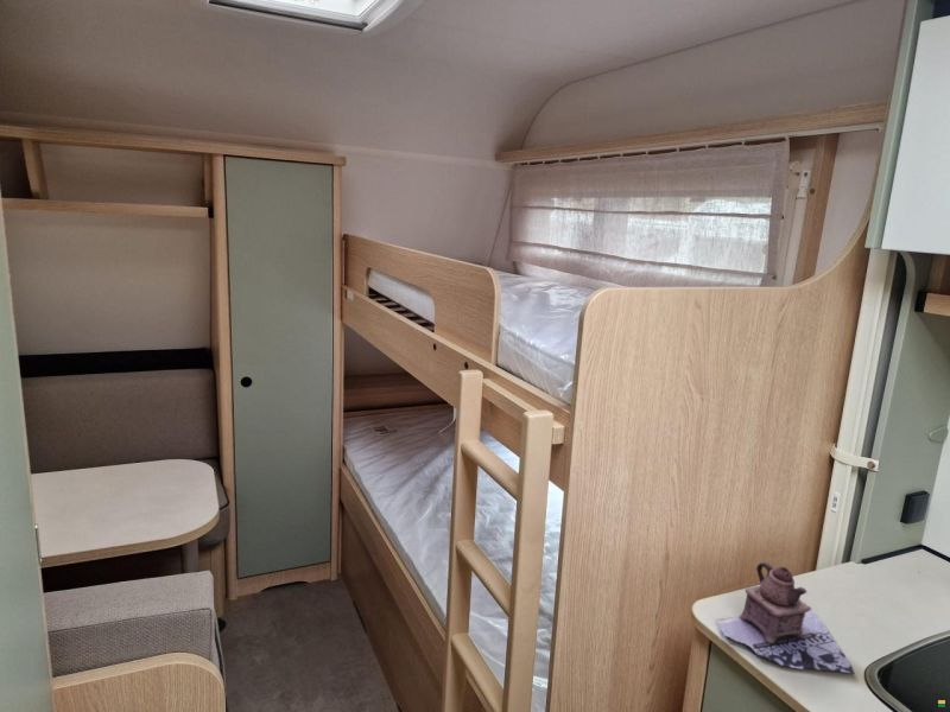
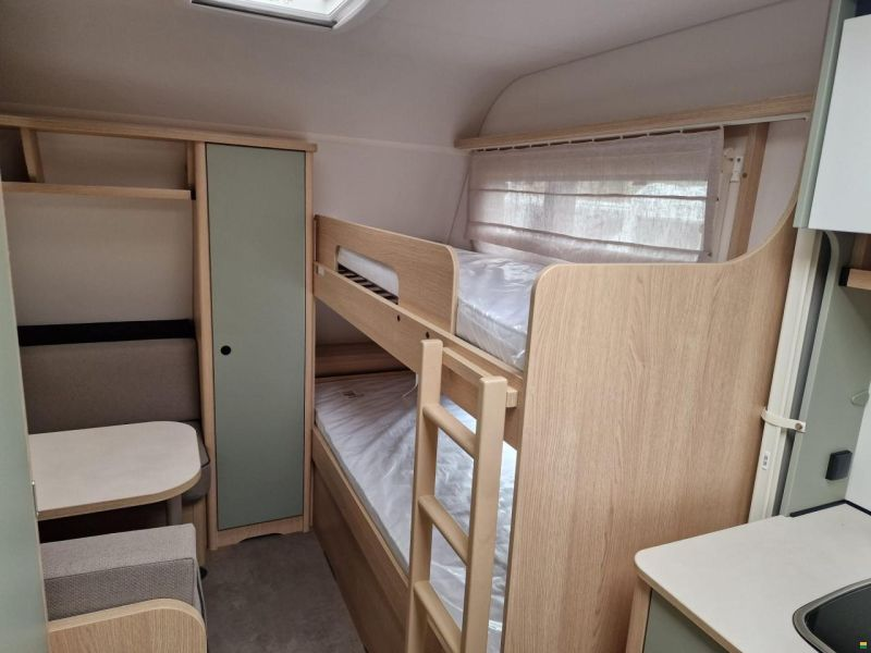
- teapot (780, 602)
